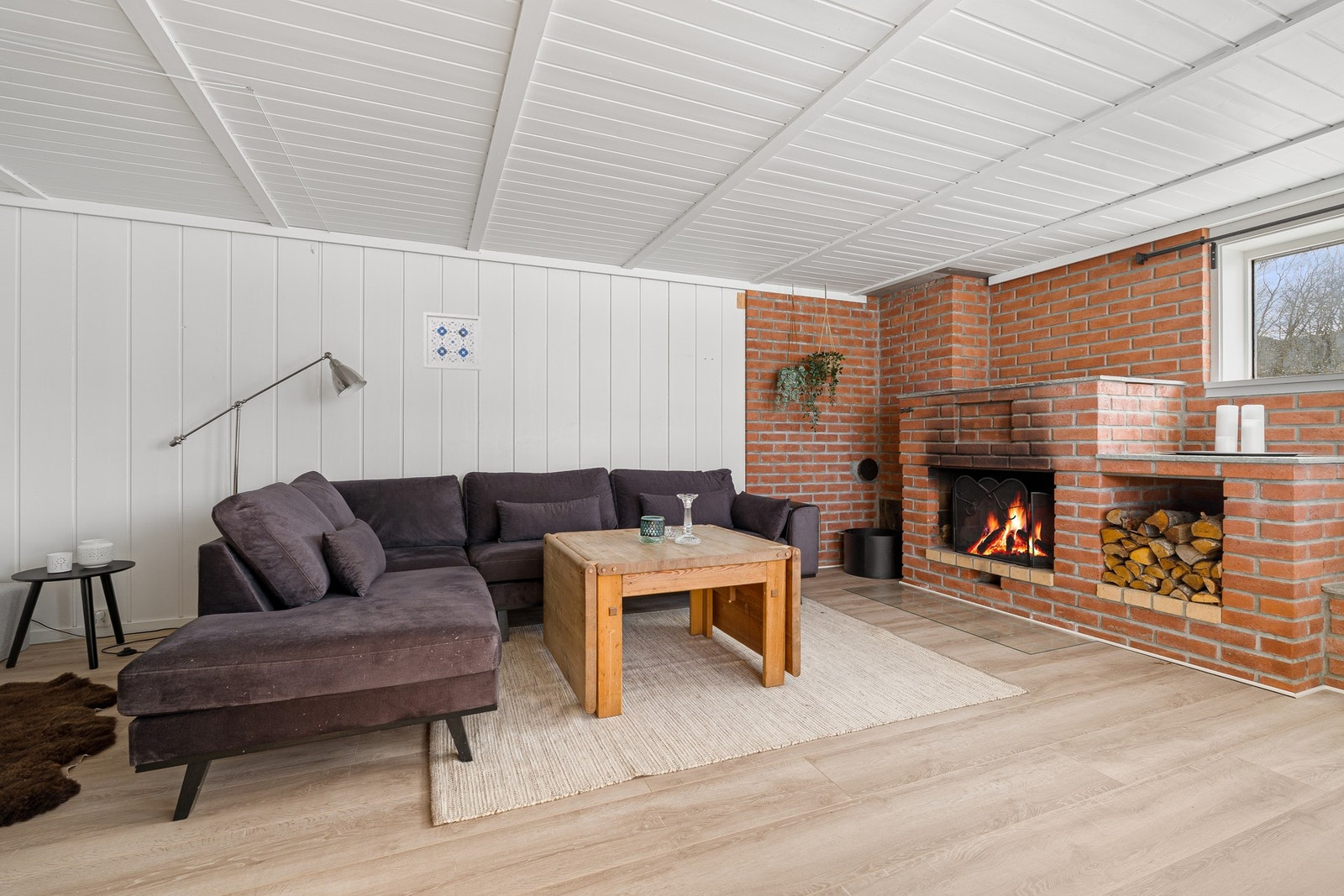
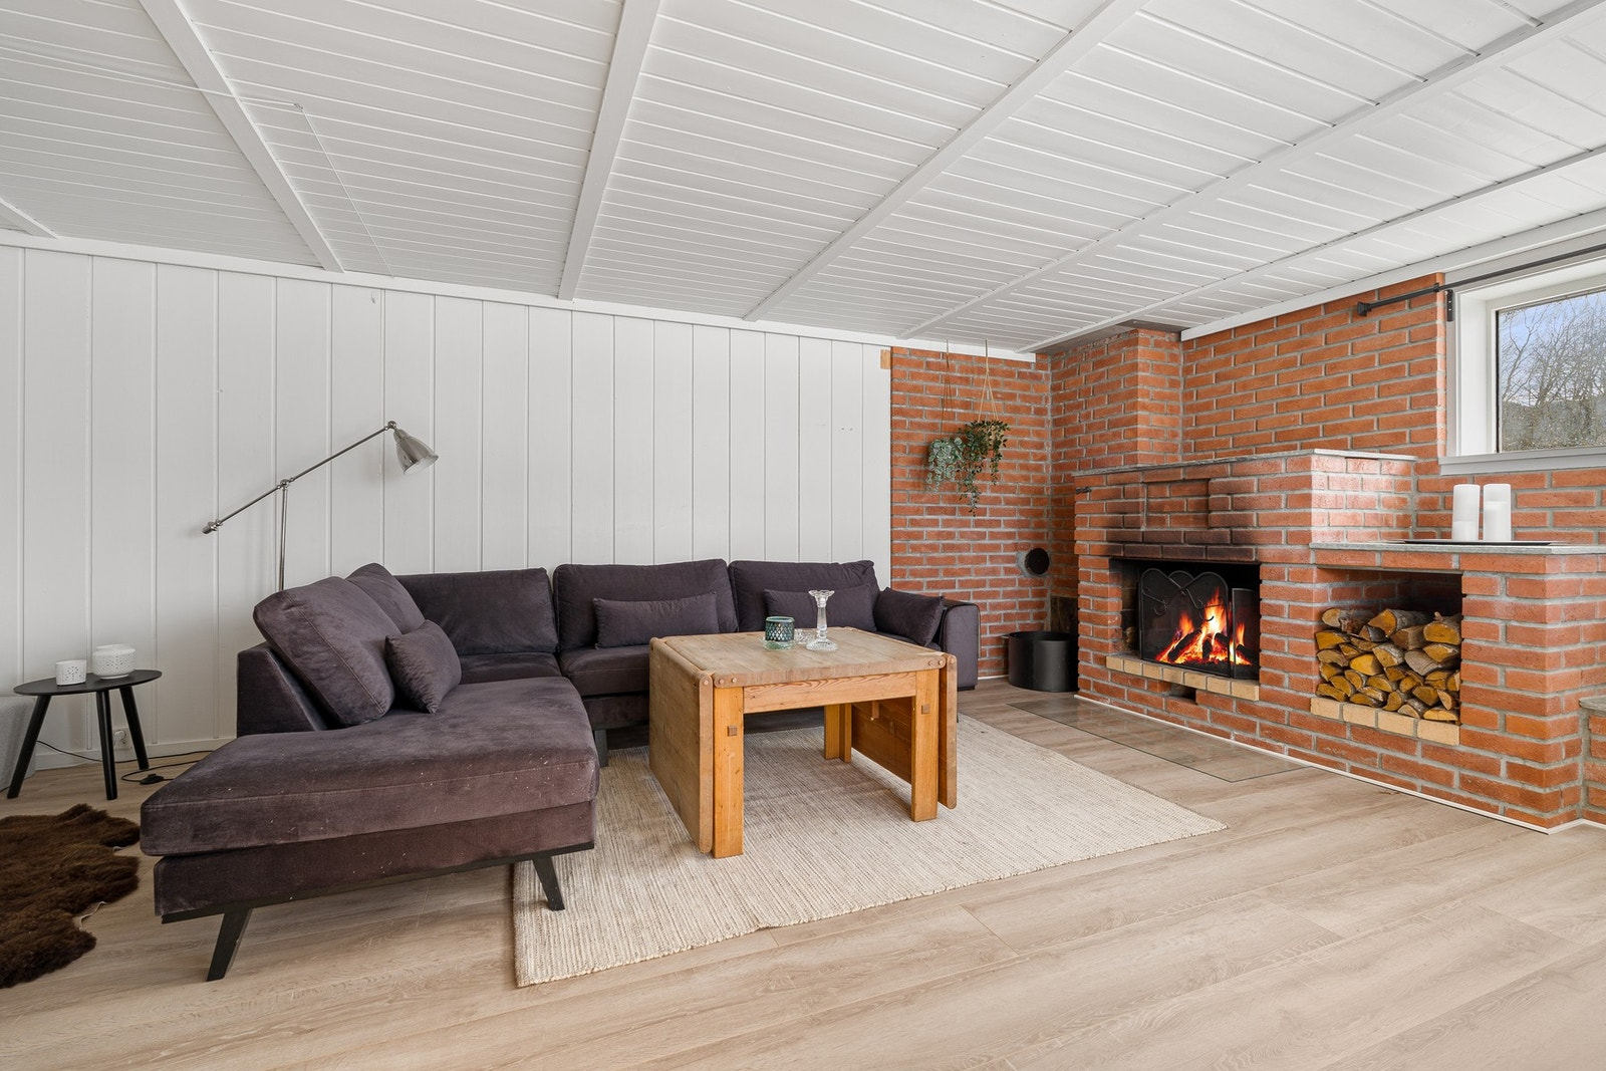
- wall art (453, 341)
